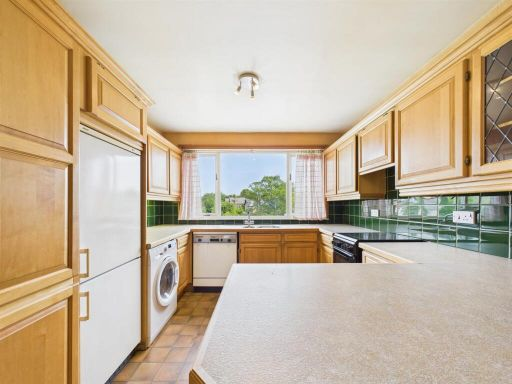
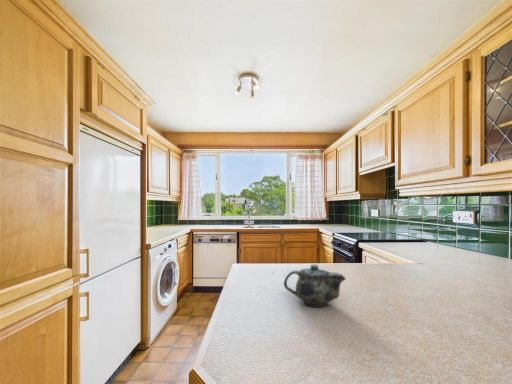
+ chinaware (313, 282)
